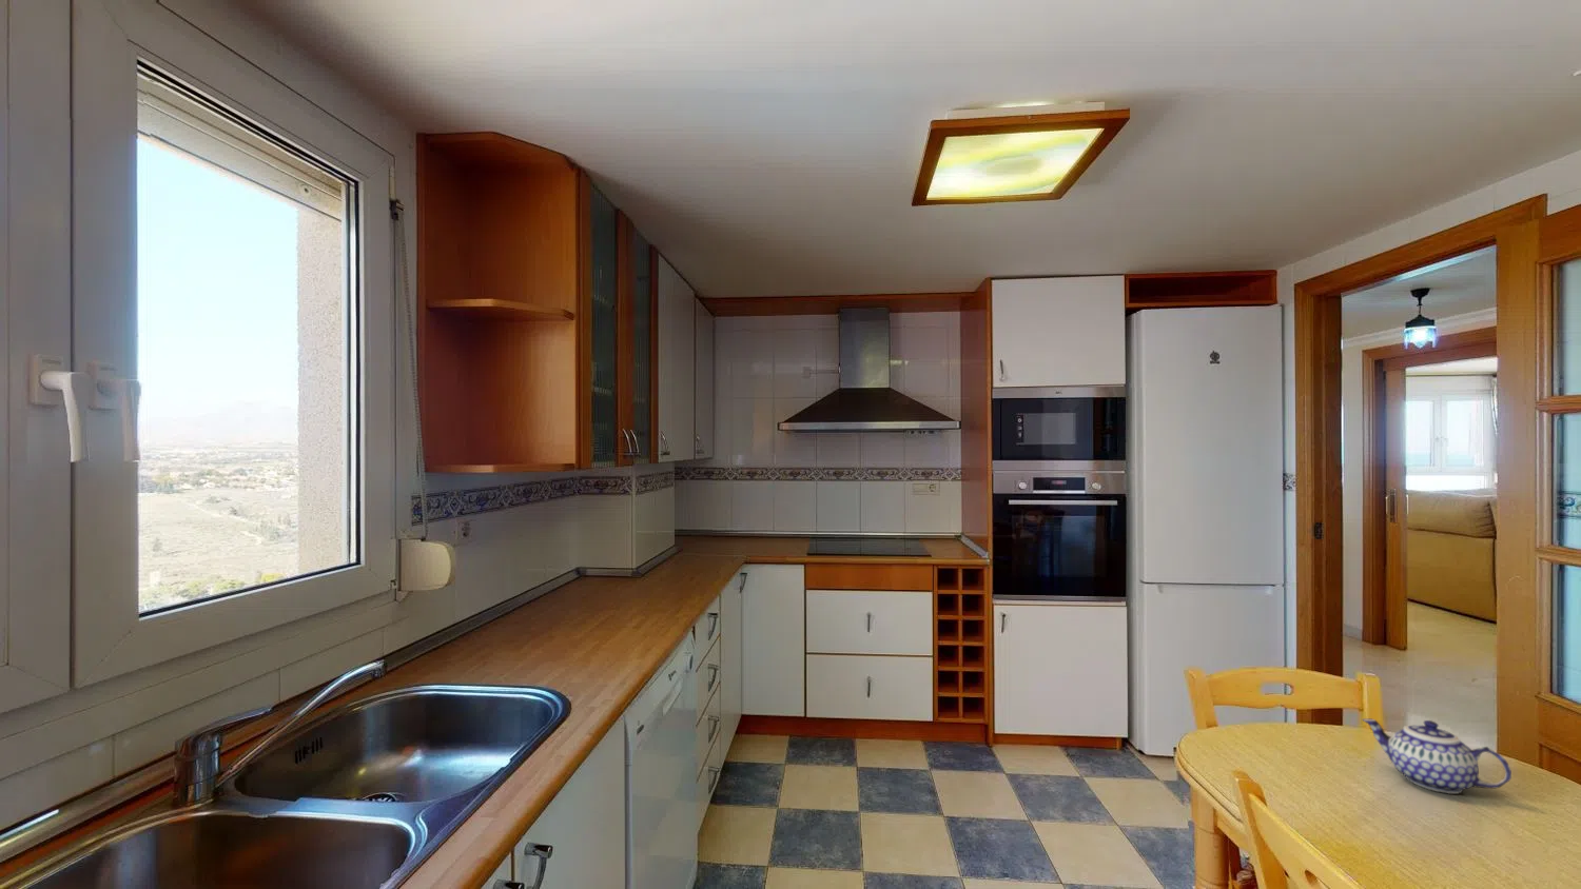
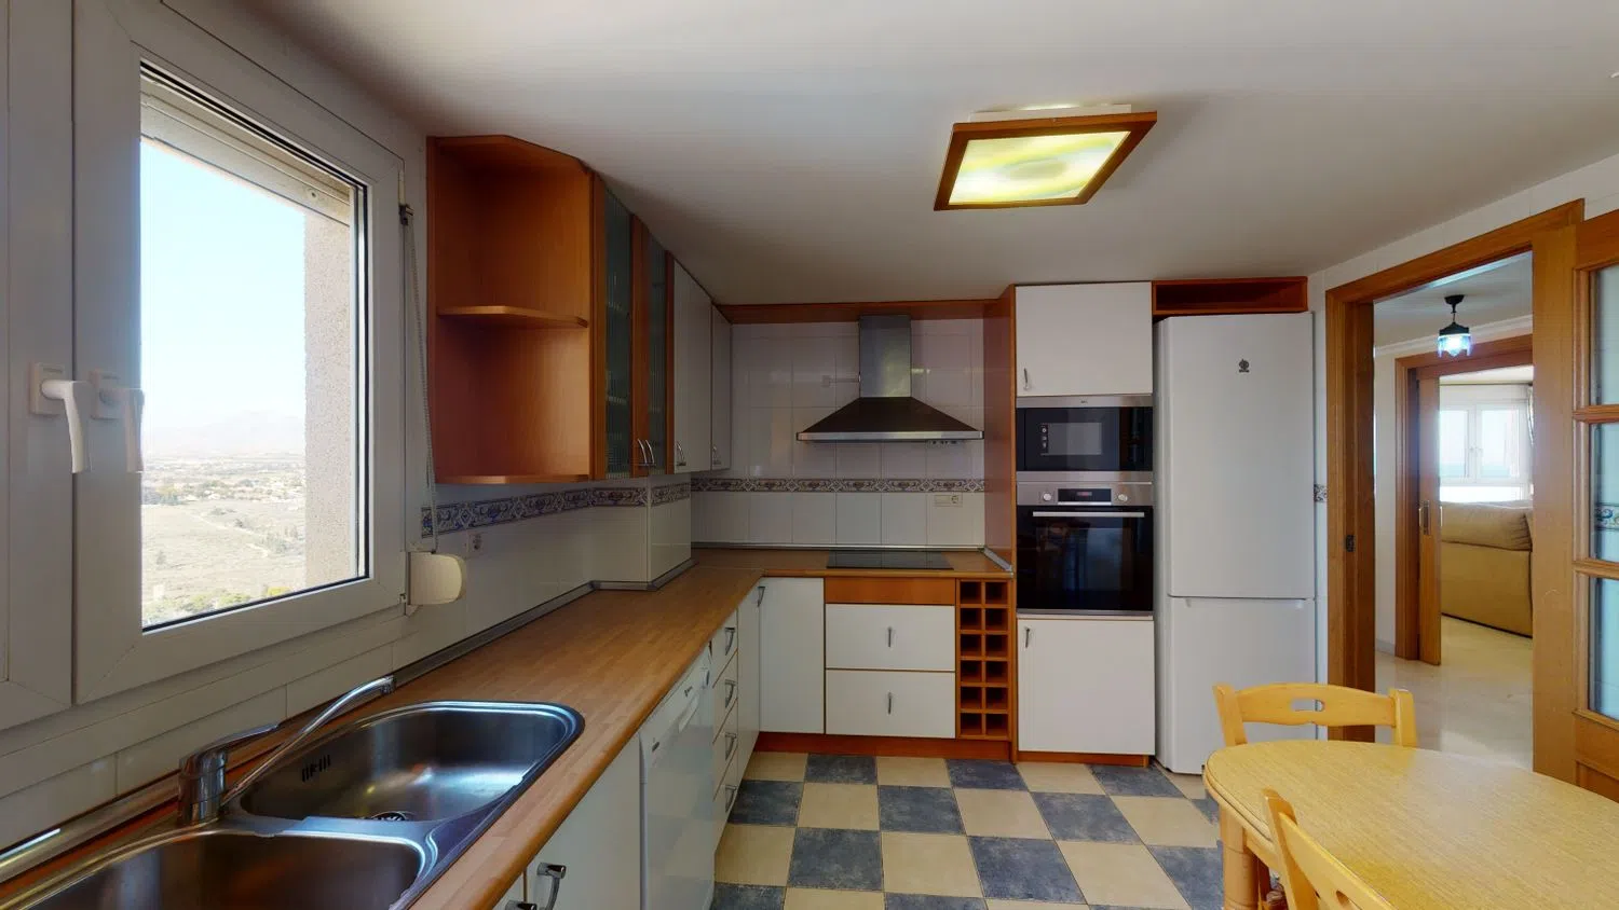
- teapot (1431, 752)
